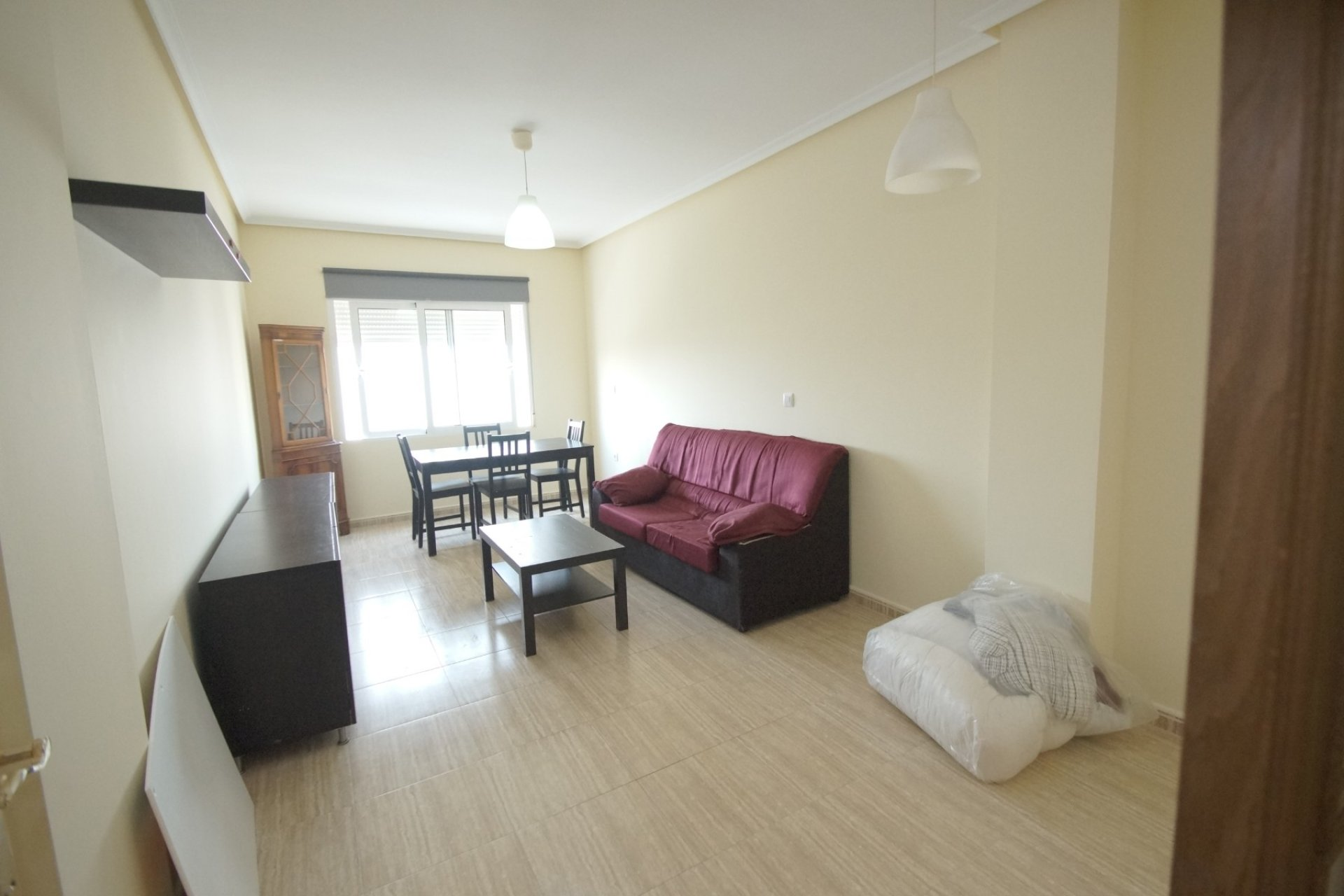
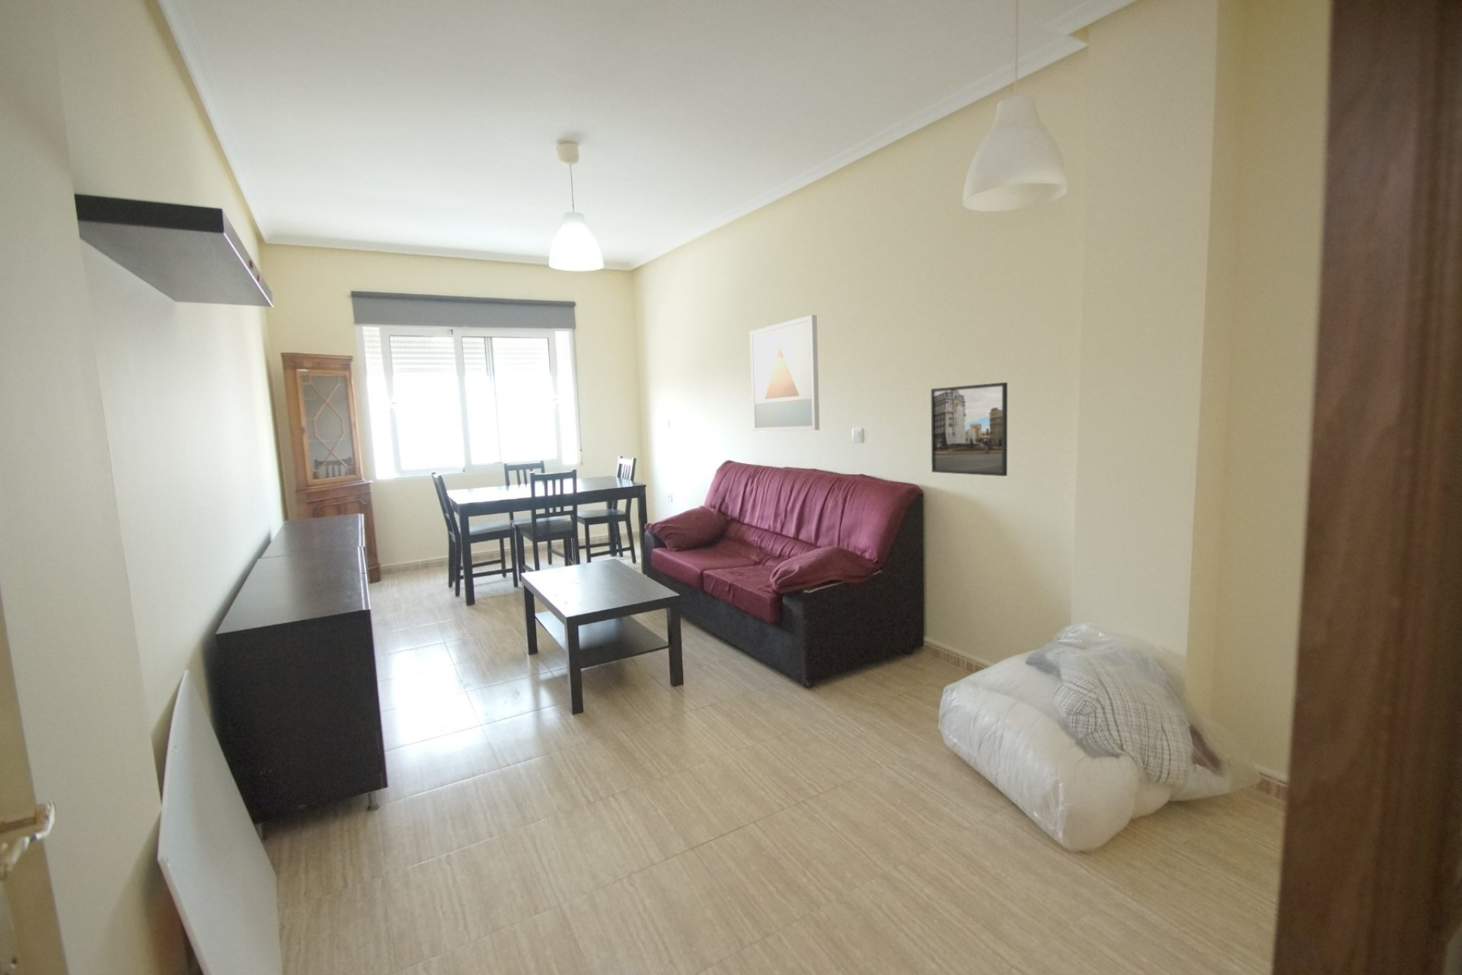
+ wall art (782, 378)
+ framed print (967, 430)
